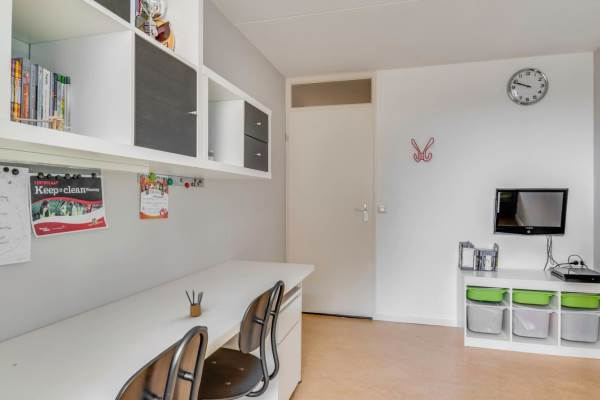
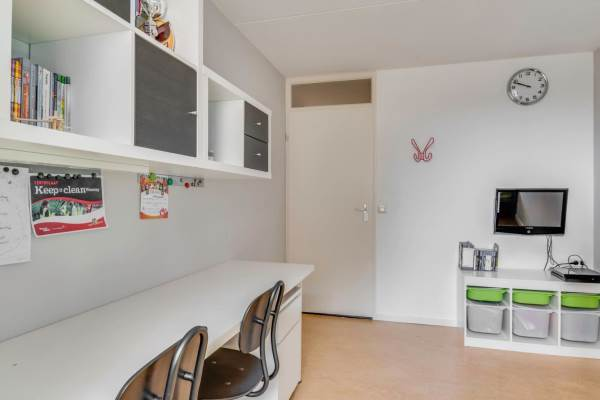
- pencil box (193, 302)
